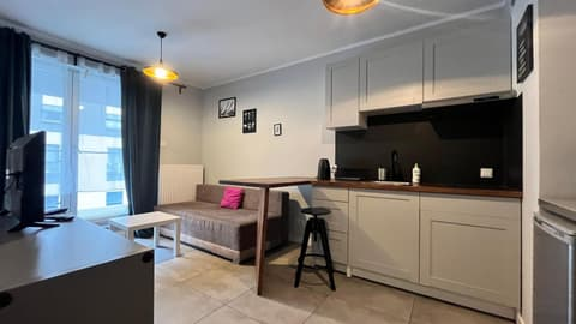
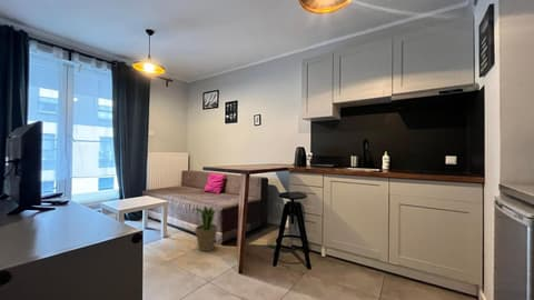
+ potted plant (206, 227)
